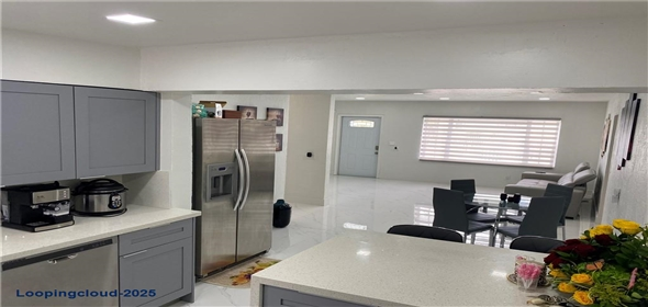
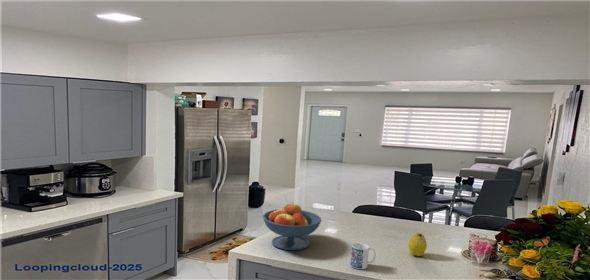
+ fruit bowl (291, 225)
+ mug (363, 255)
+ fruit (417, 243)
